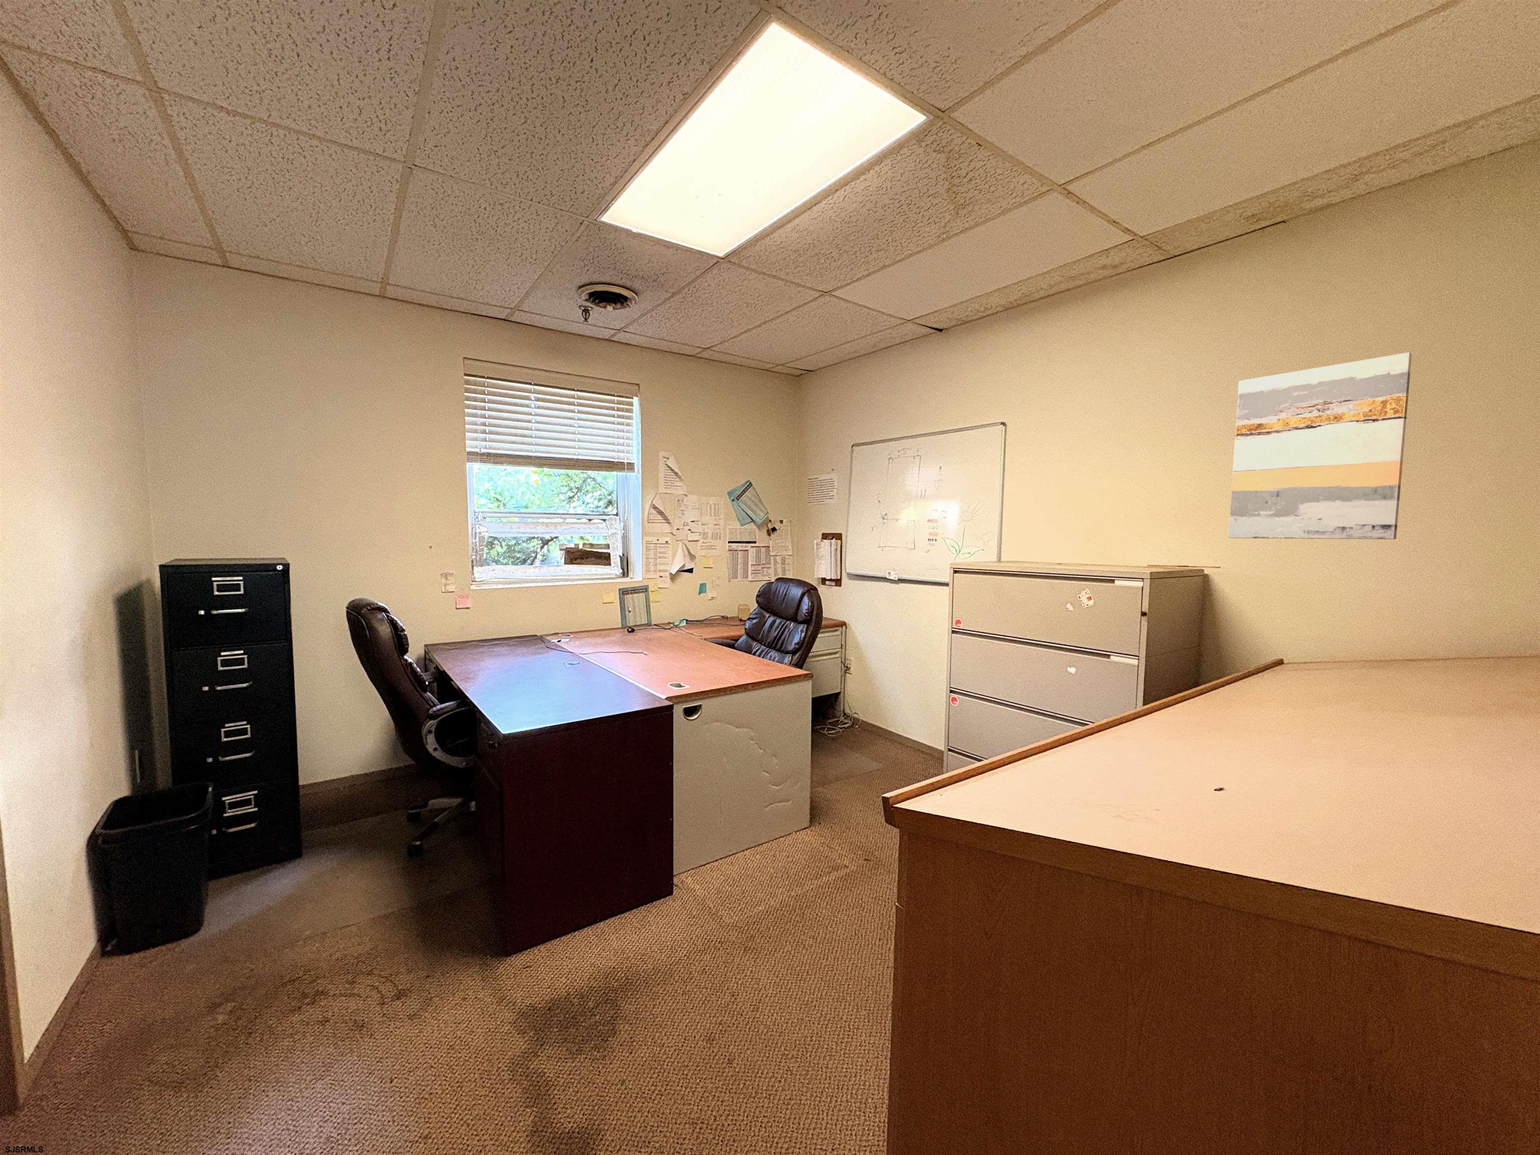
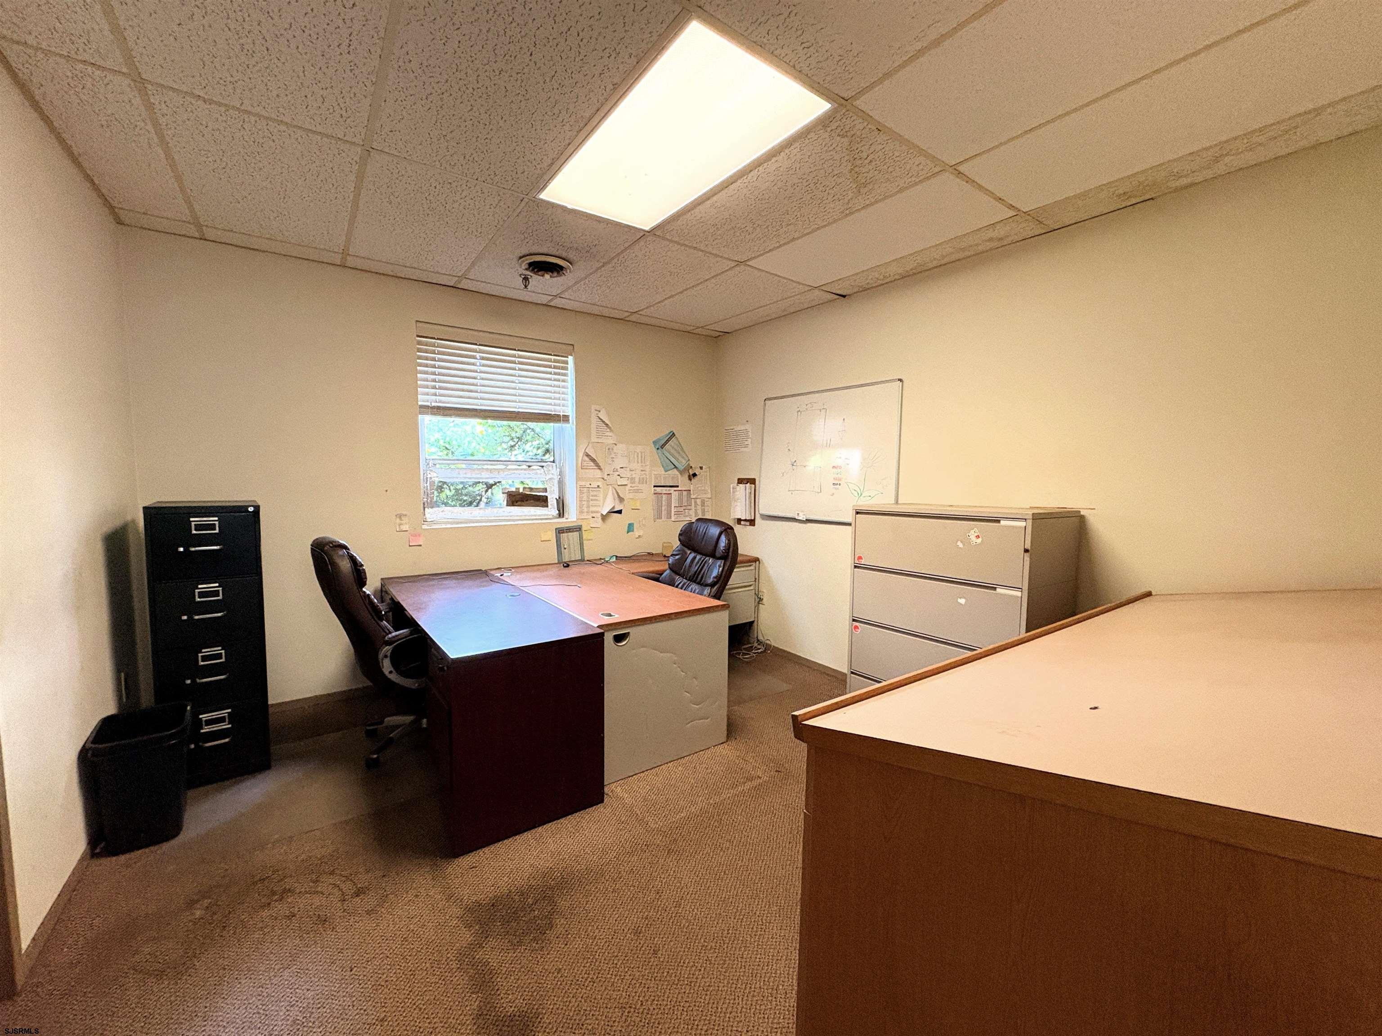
- wall art (1311, 454)
